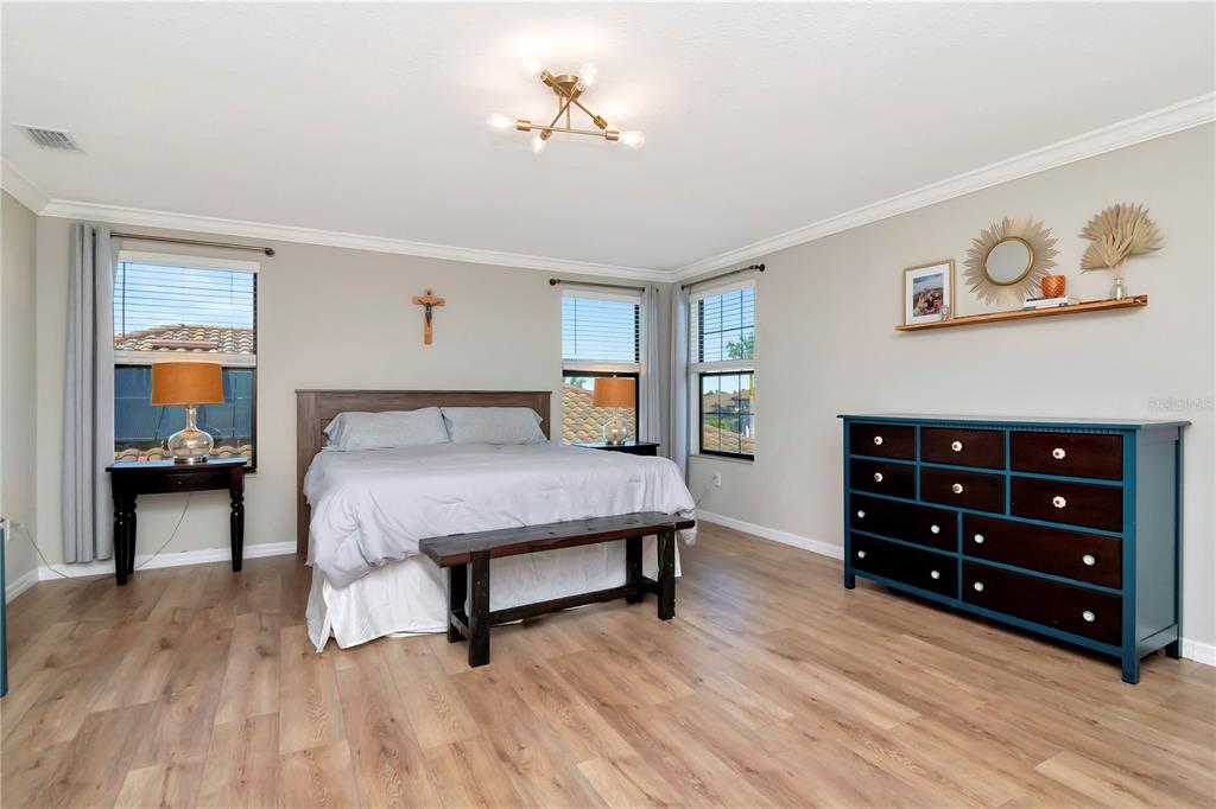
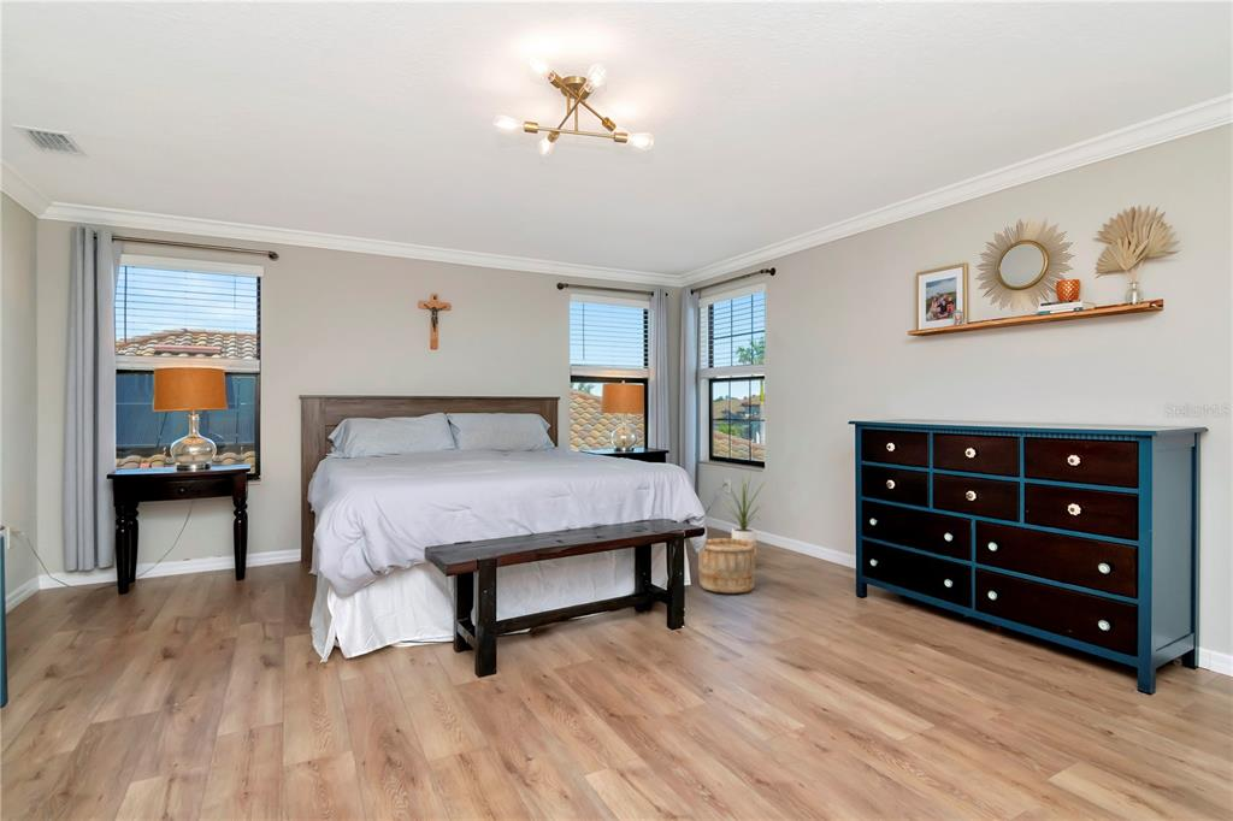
+ house plant (742, 518)
+ wooden bucket (726, 565)
